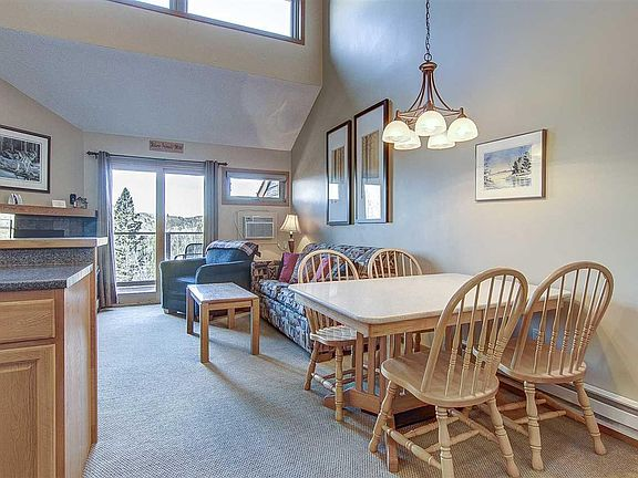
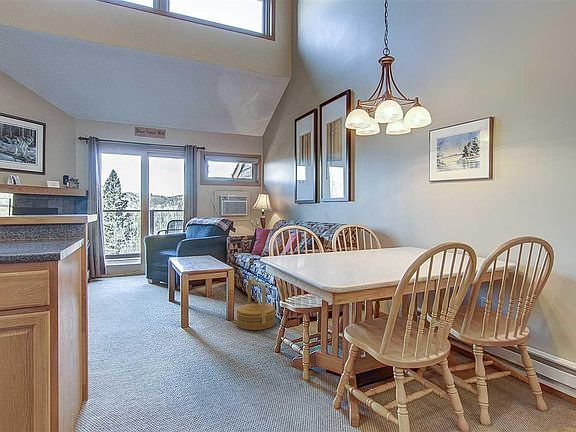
+ woven basket (256, 302)
